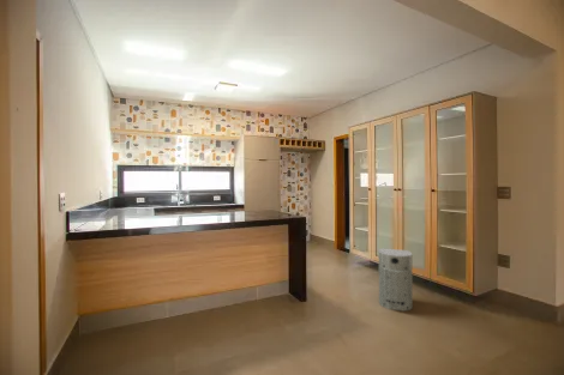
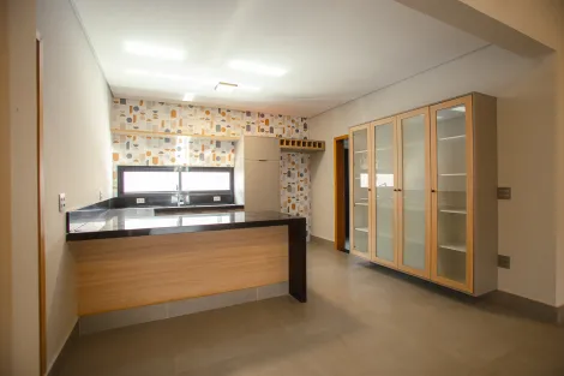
- fan (395, 278)
